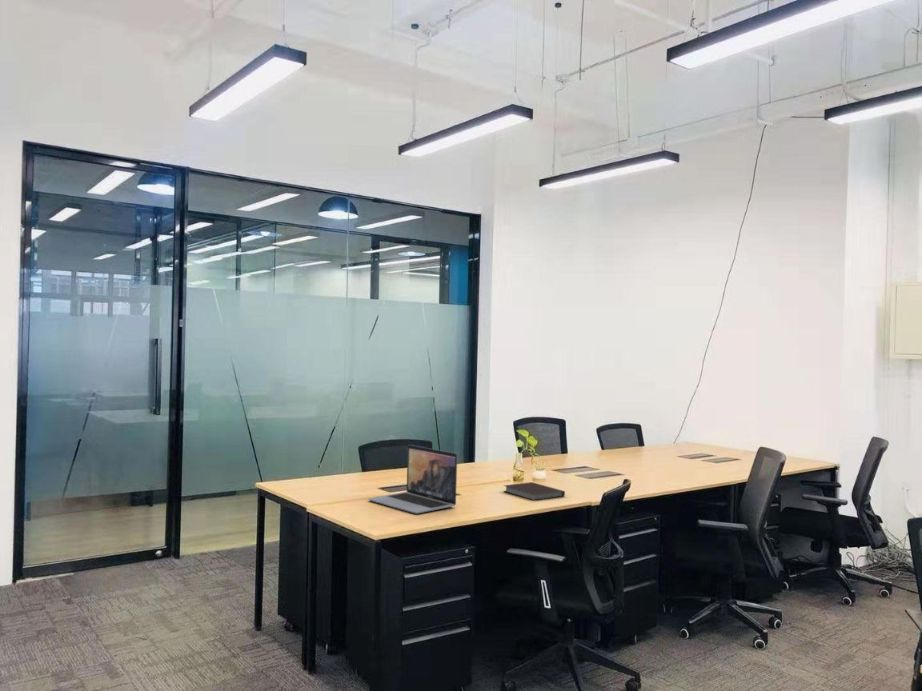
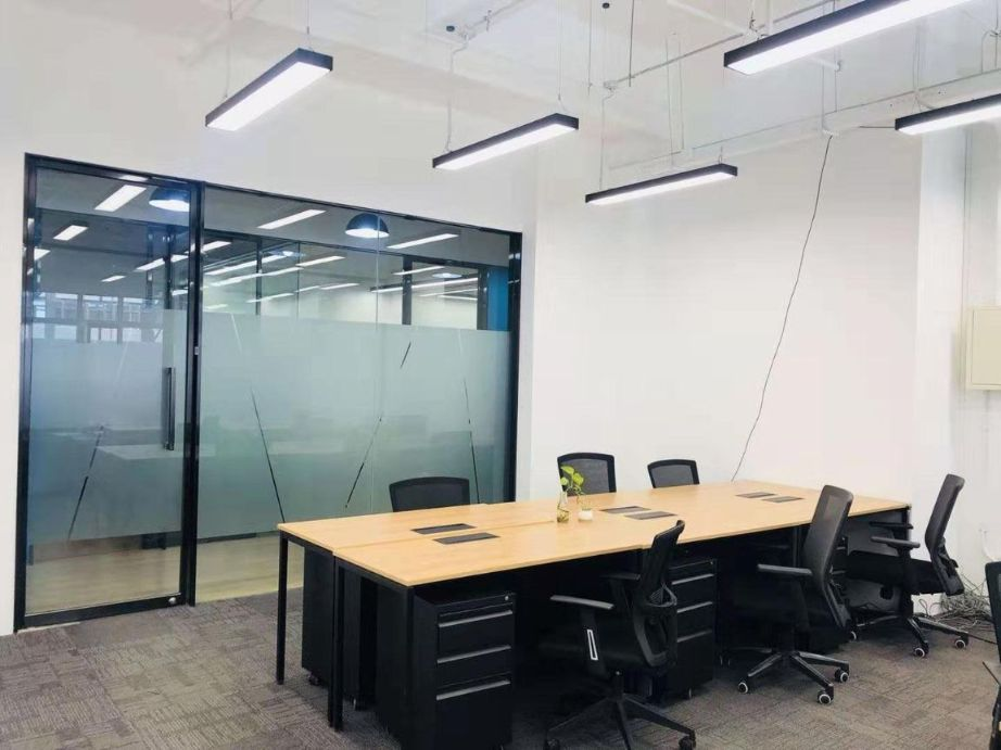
- laptop (412, 477)
- notebook (533, 490)
